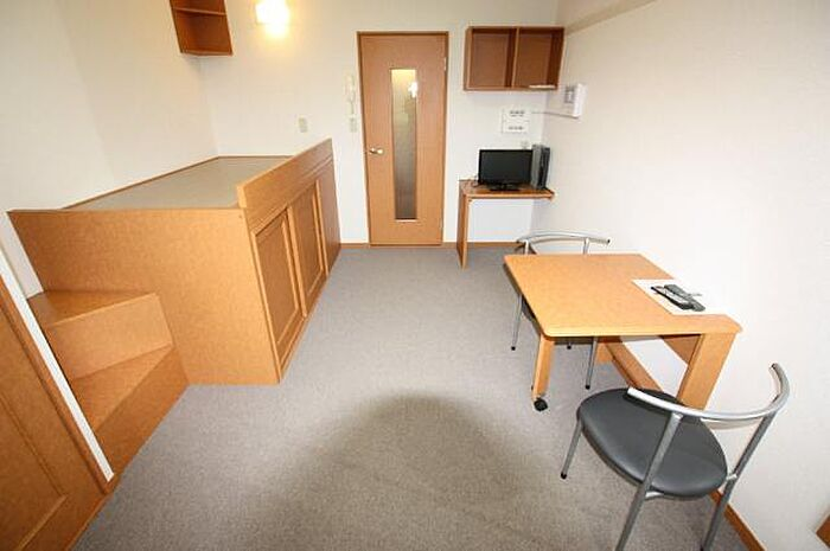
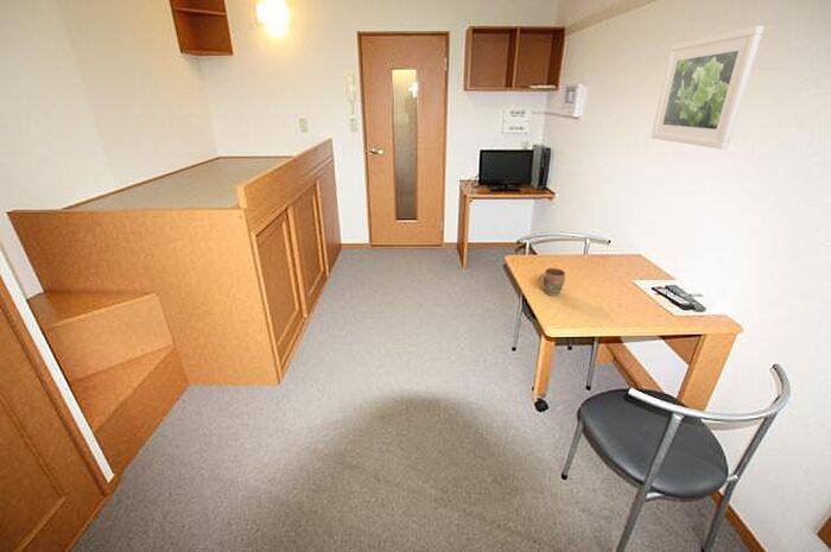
+ mug (551, 281)
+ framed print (697, 91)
